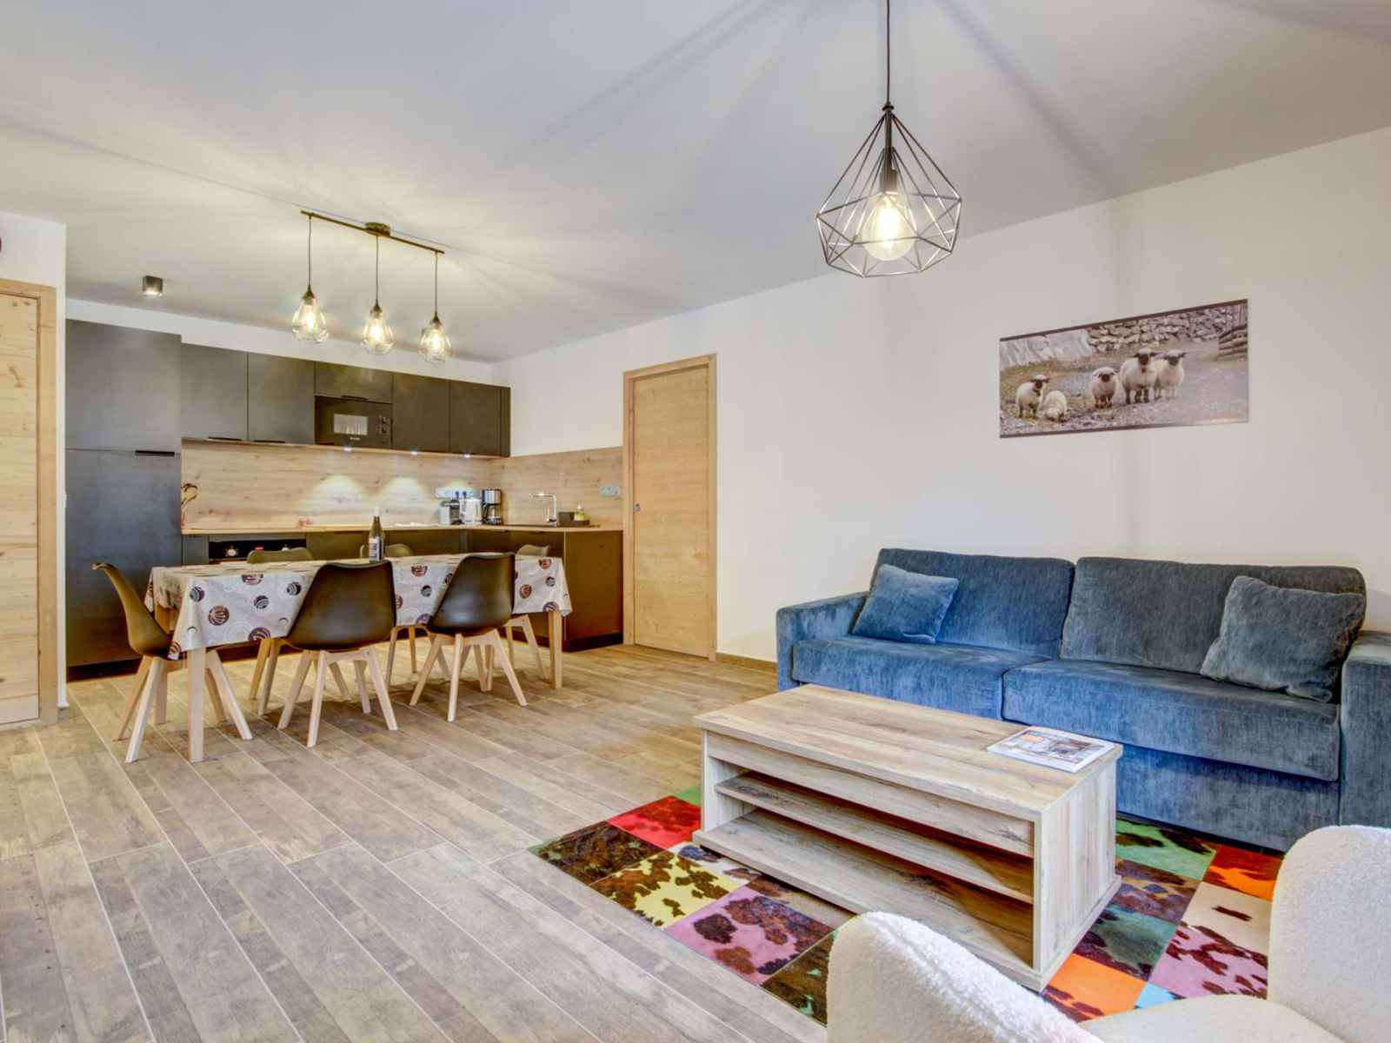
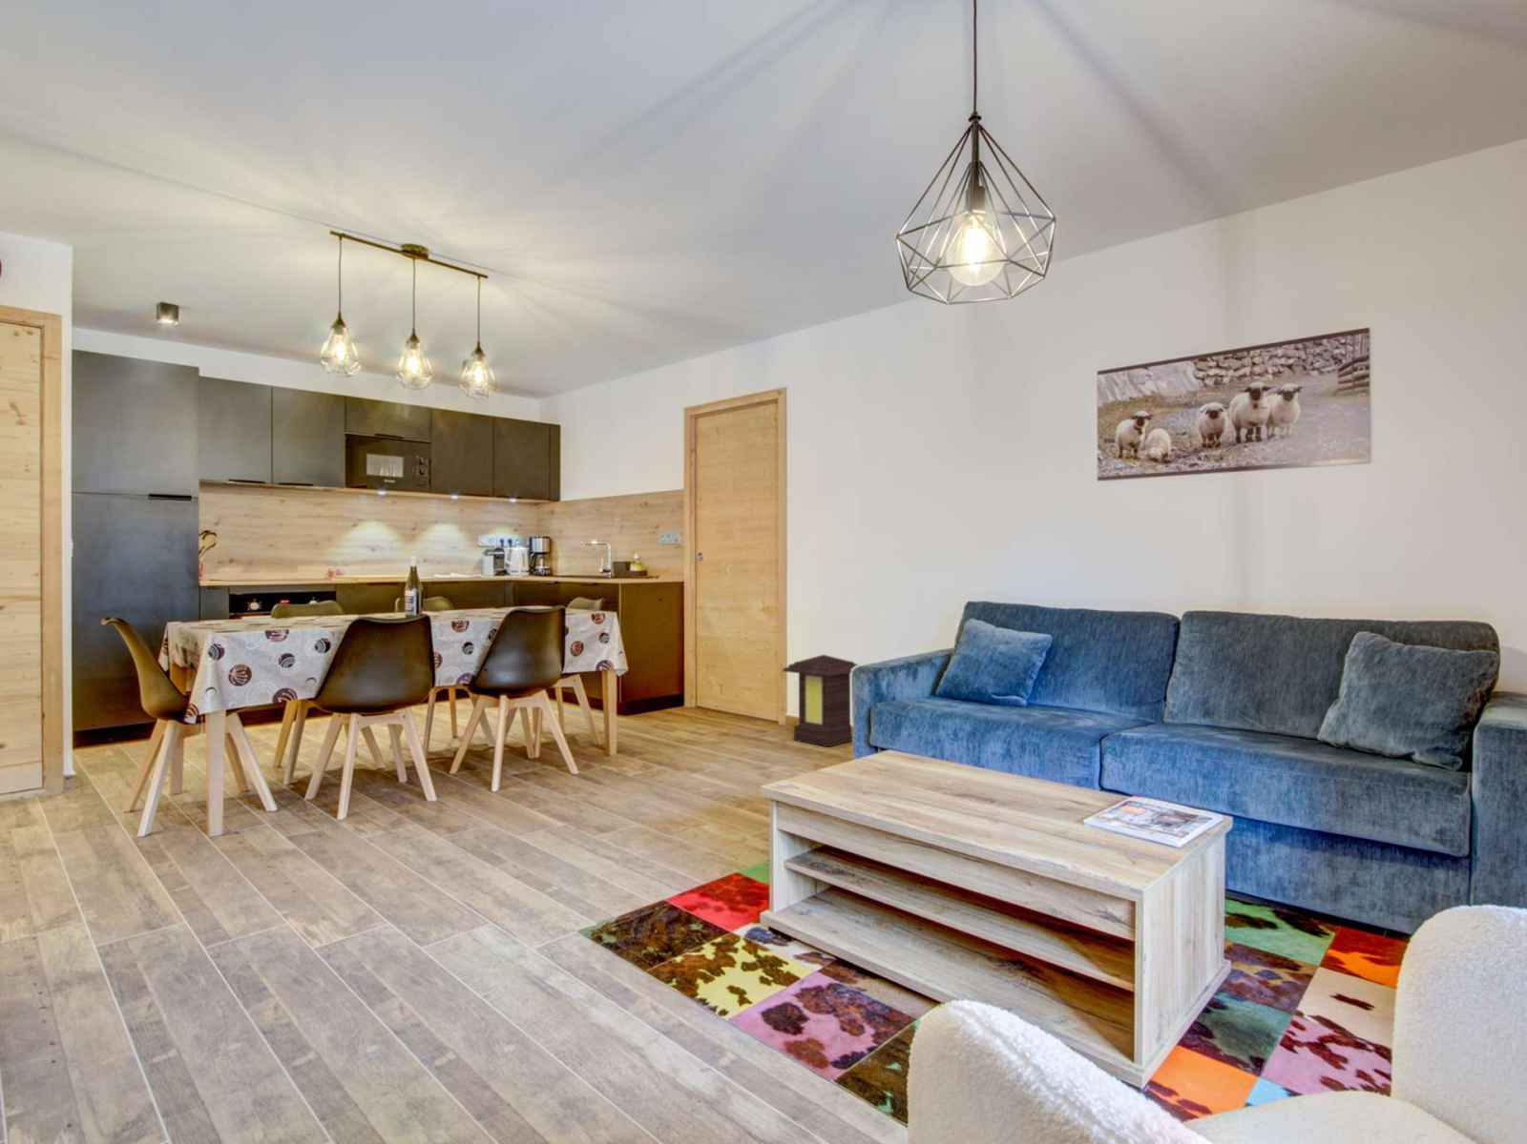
+ lantern (822, 697)
